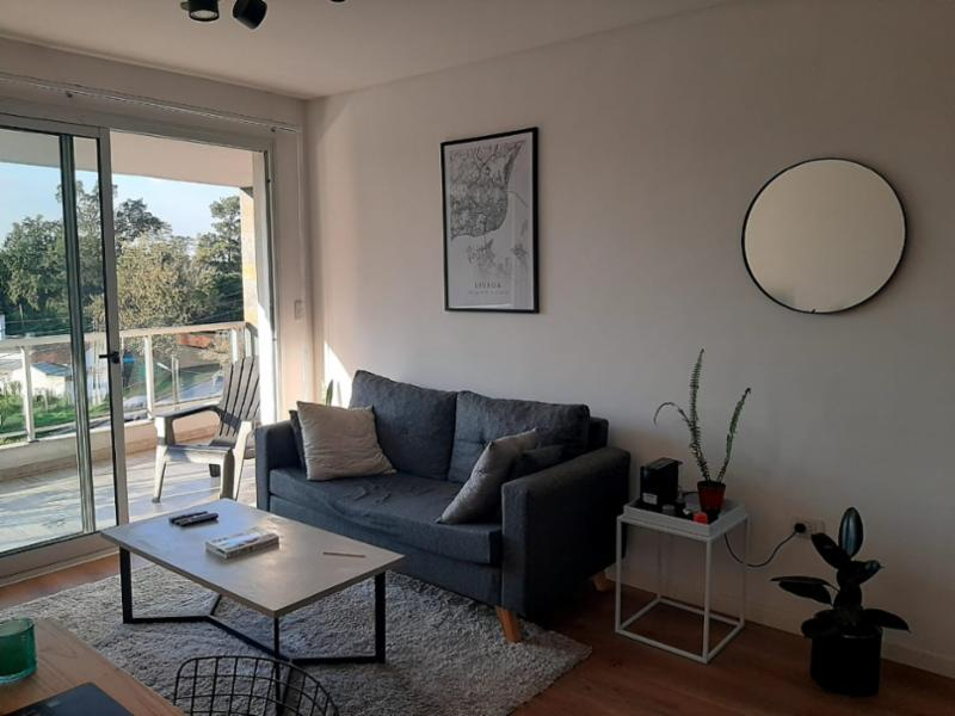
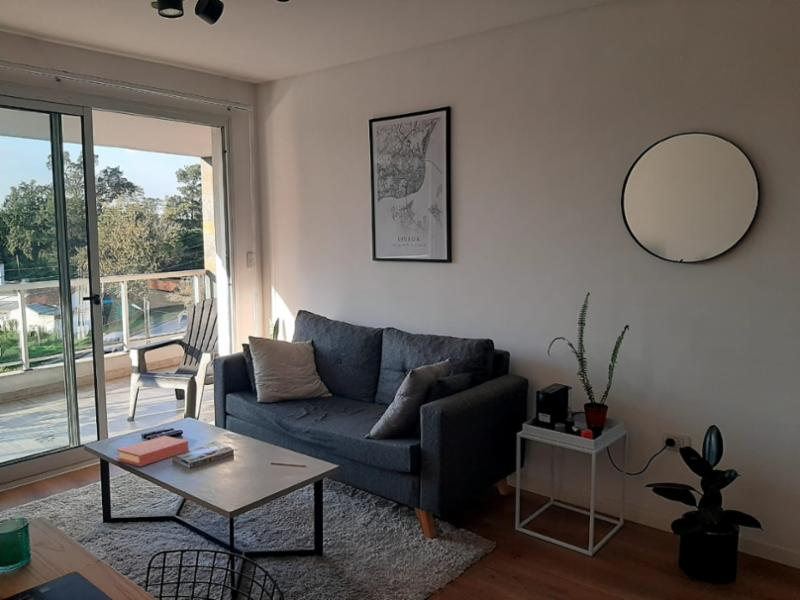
+ book (153, 450)
